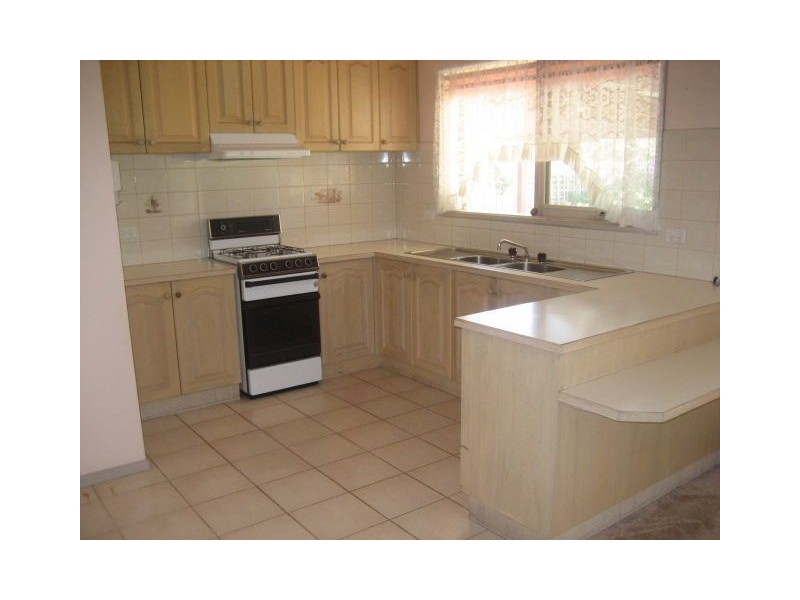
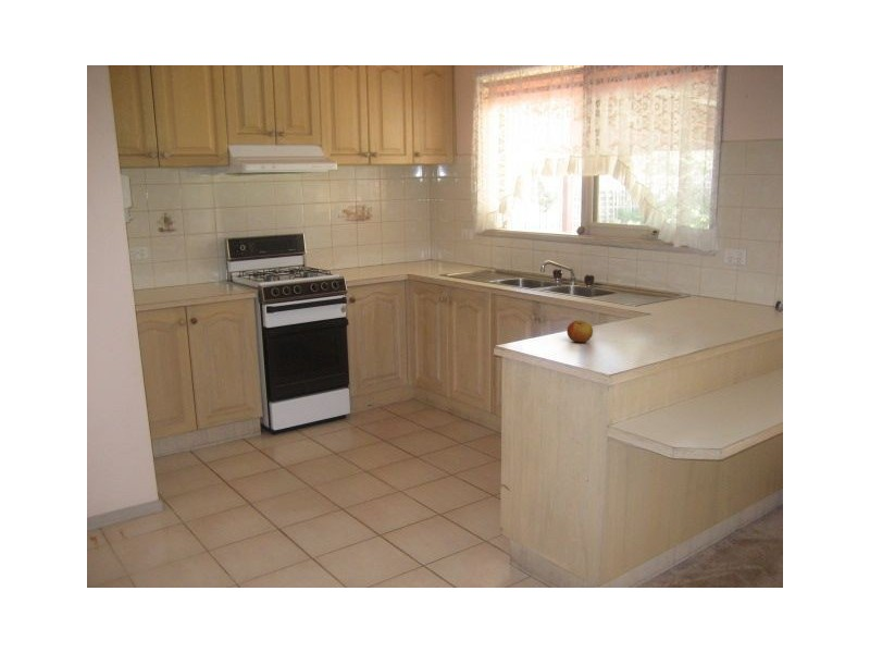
+ apple (580, 331)
